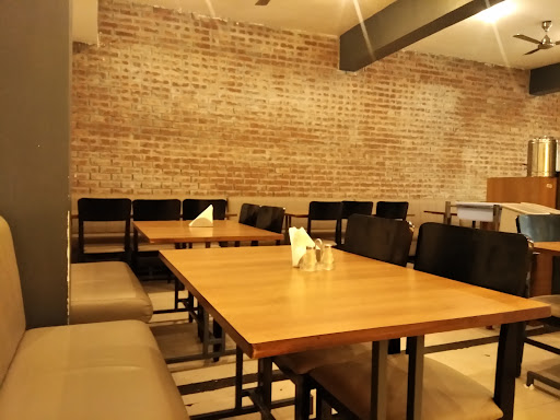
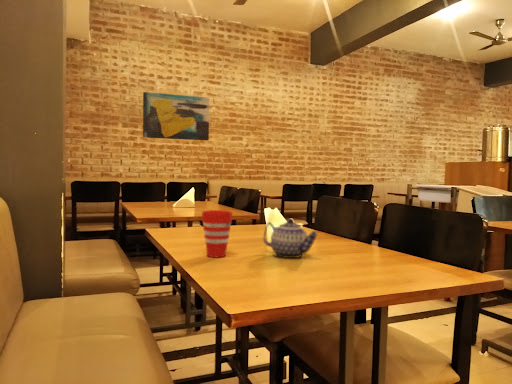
+ cup (216, 233)
+ wall art (176, 117)
+ teapot (289, 236)
